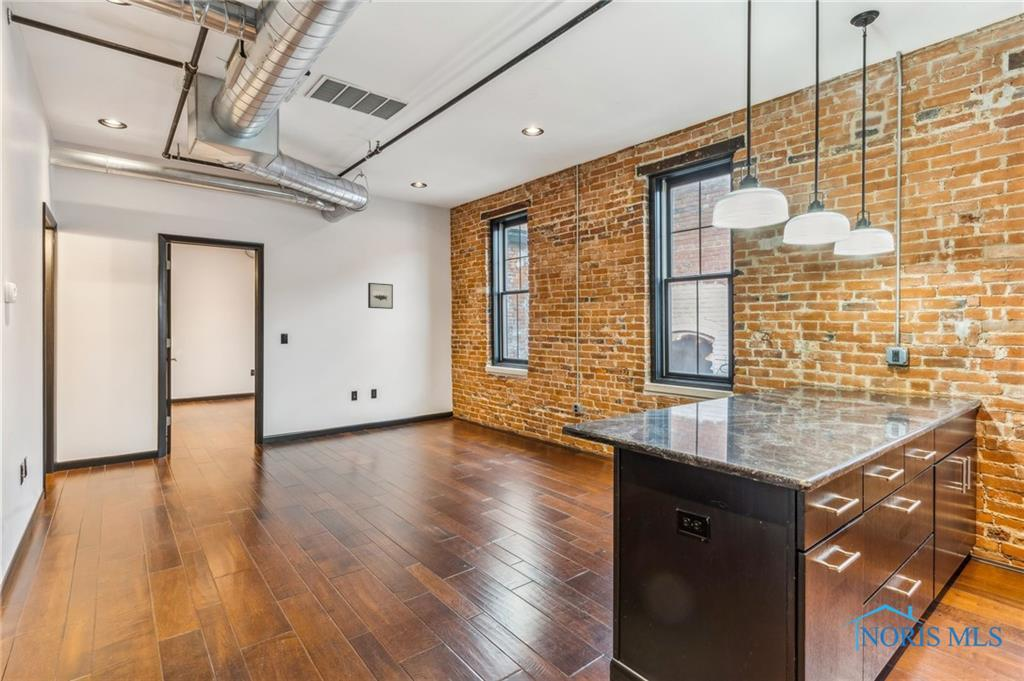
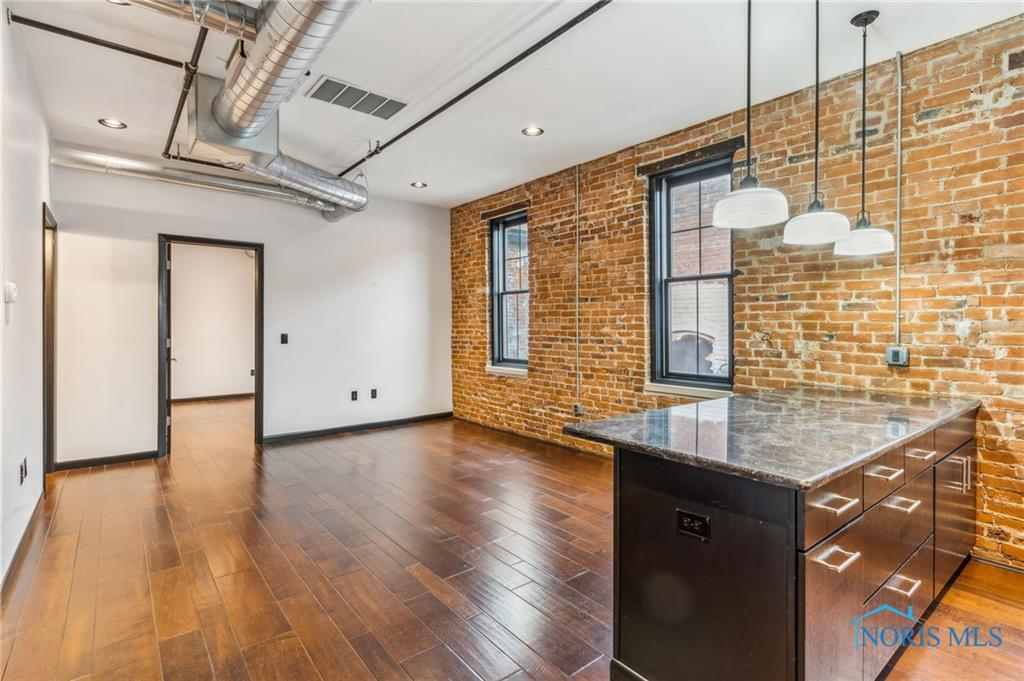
- wall art (380, 296)
